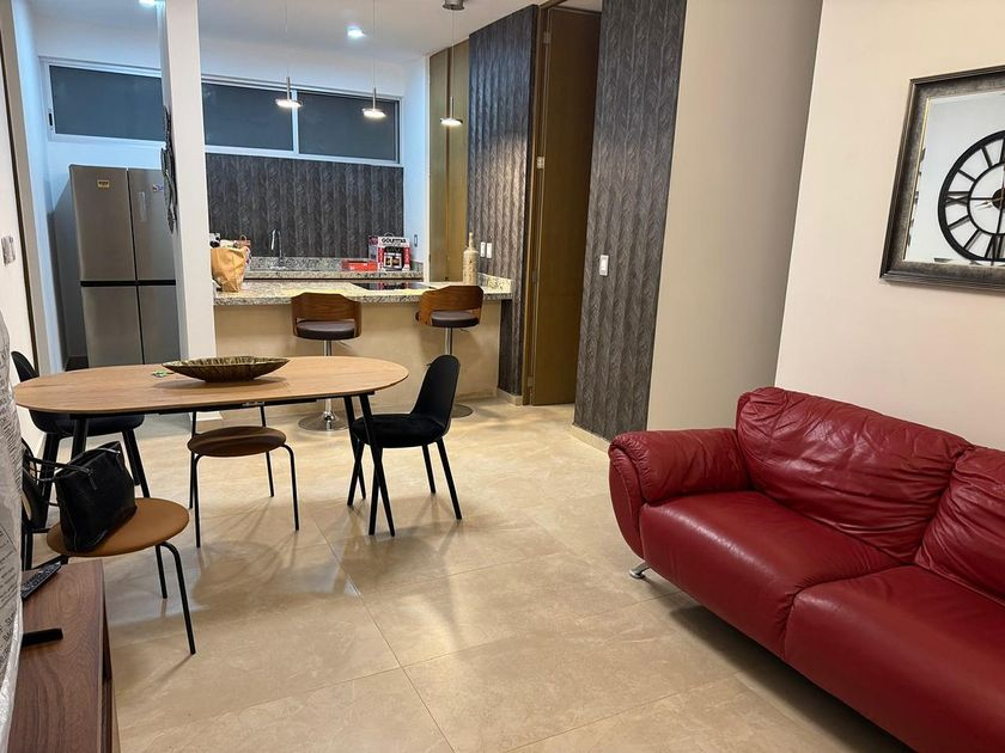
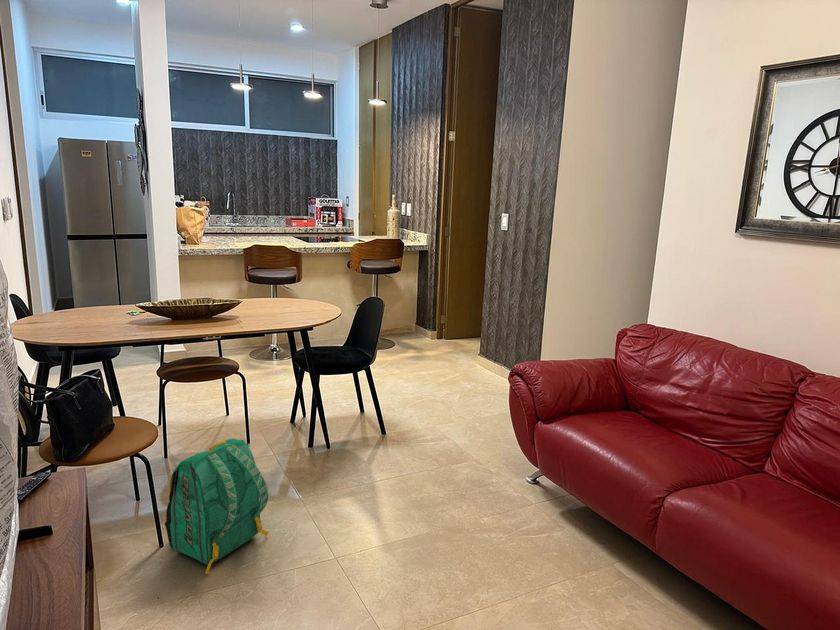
+ backpack (216, 493)
